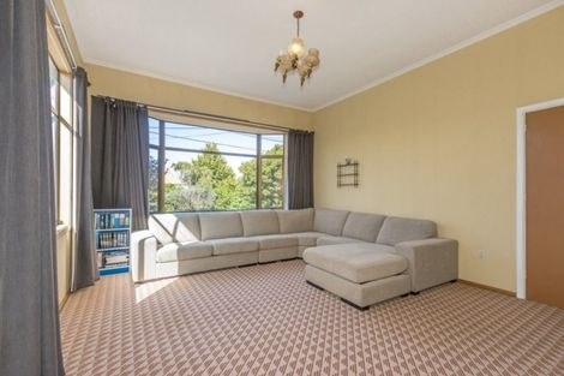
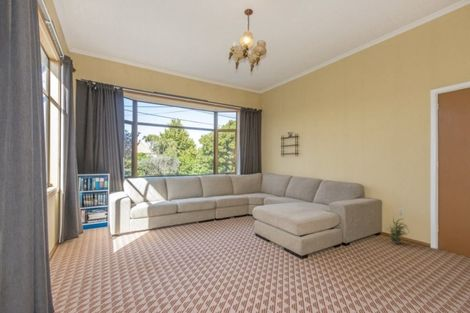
+ potted plant (398, 231)
